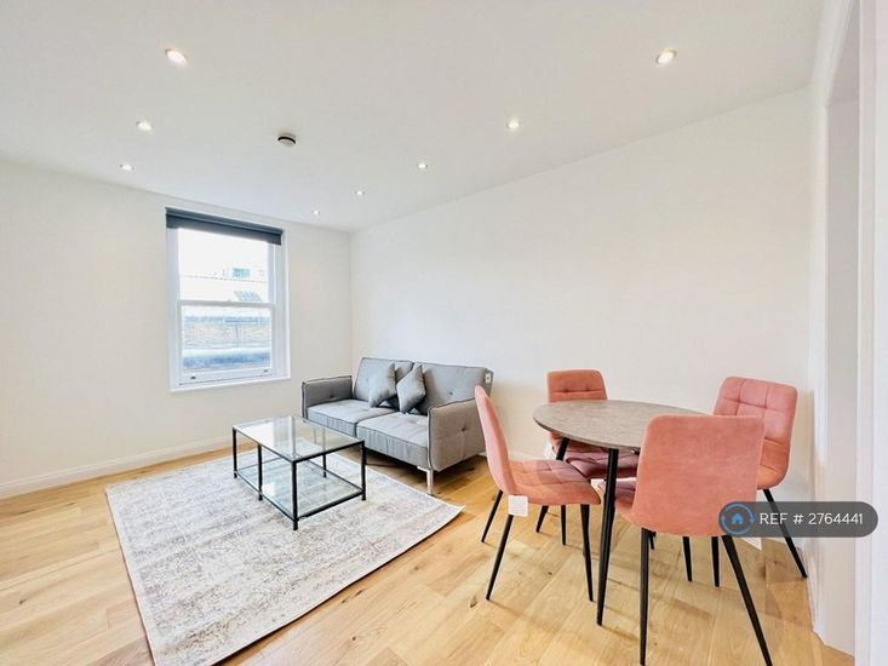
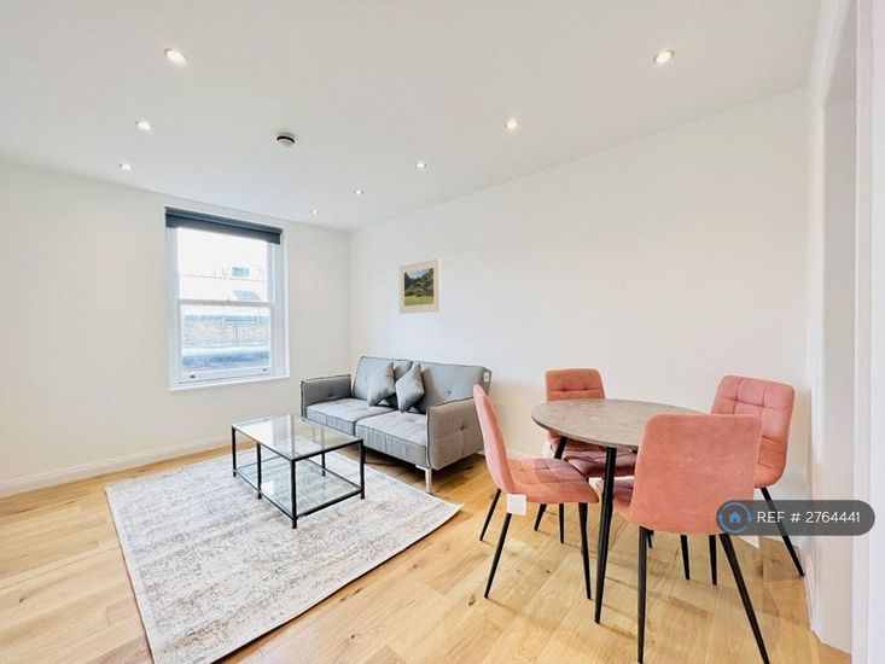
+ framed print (418, 287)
